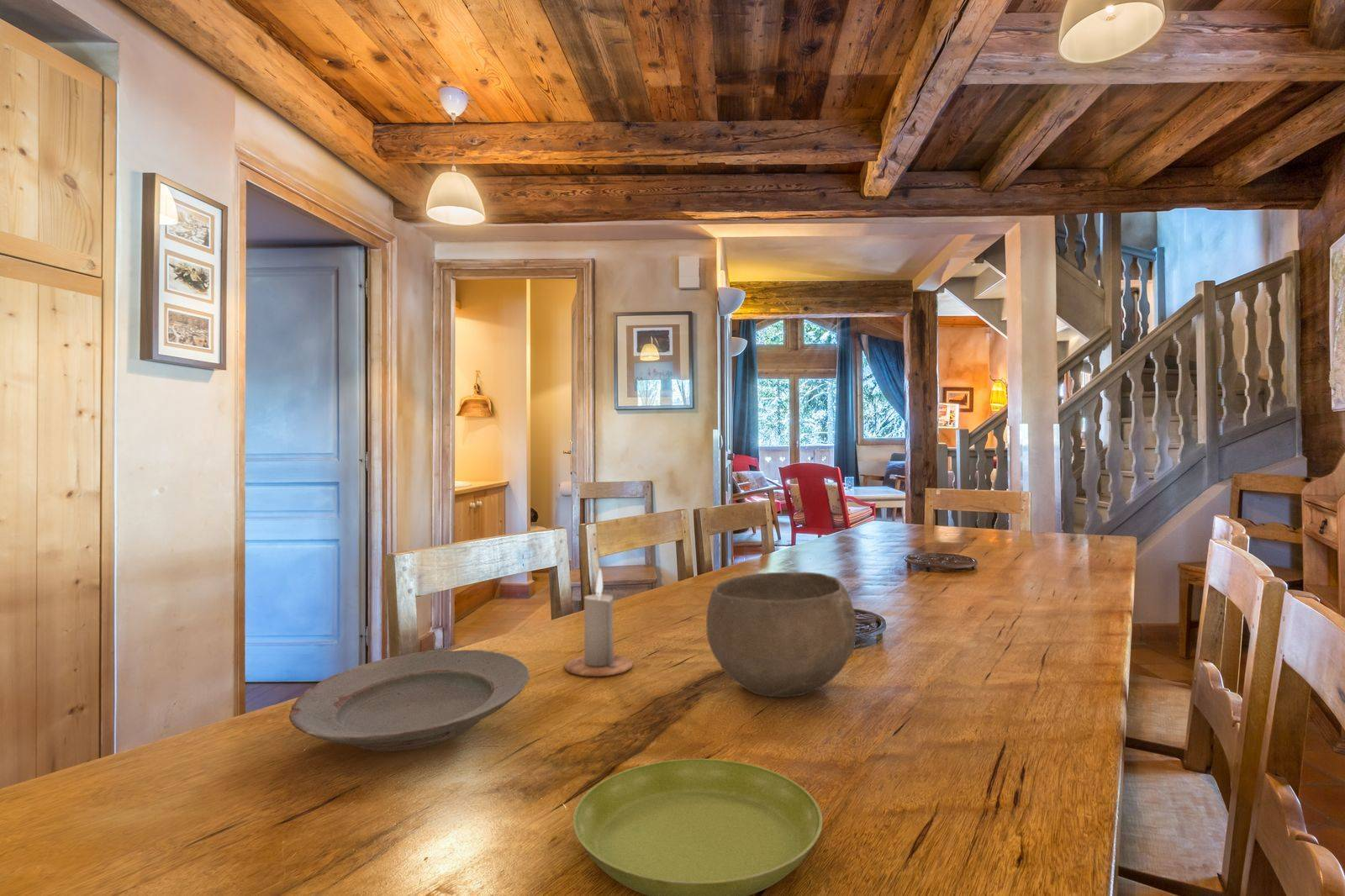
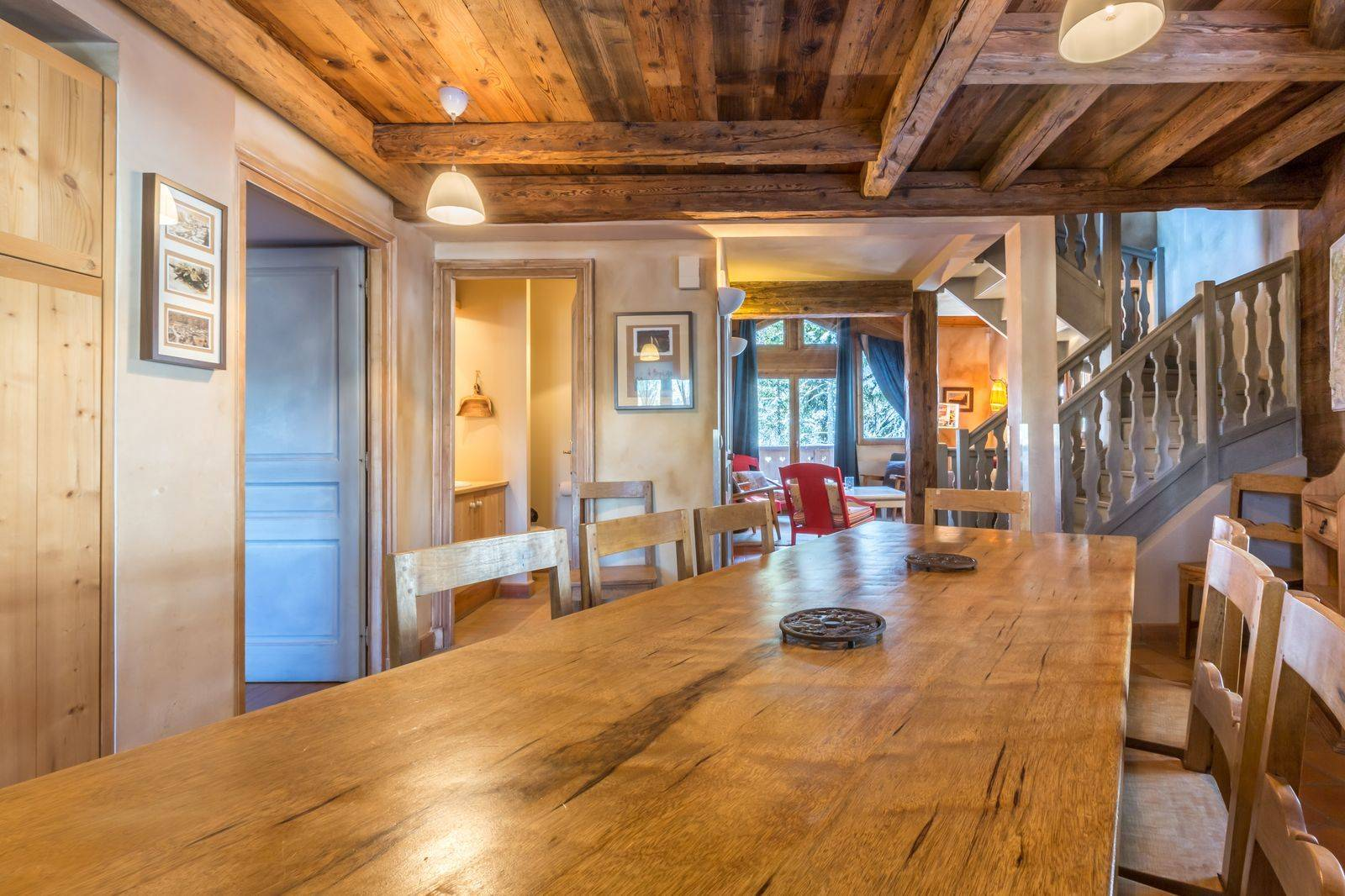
- saucer (697, 827)
- plate (415, 705)
- candle (599, 616)
- bowl (780, 632)
